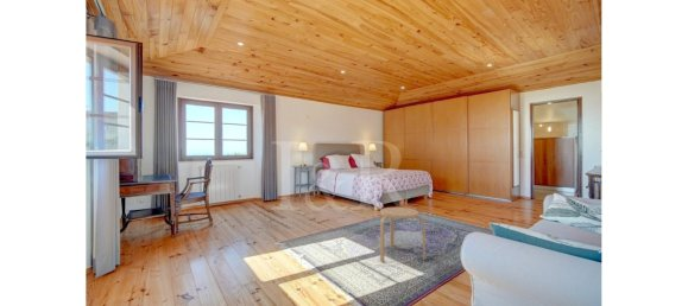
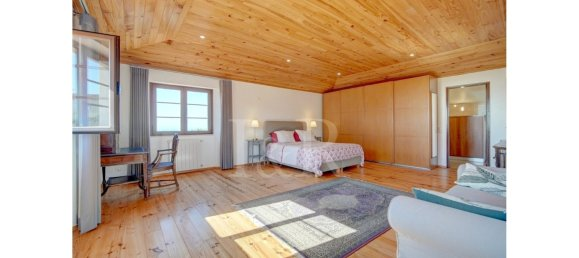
- stool (393, 232)
